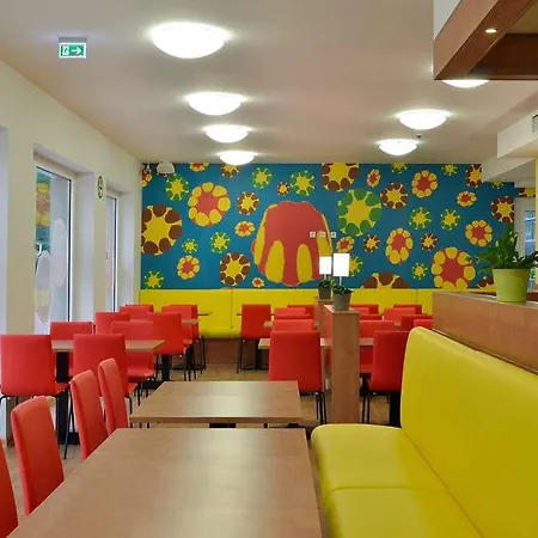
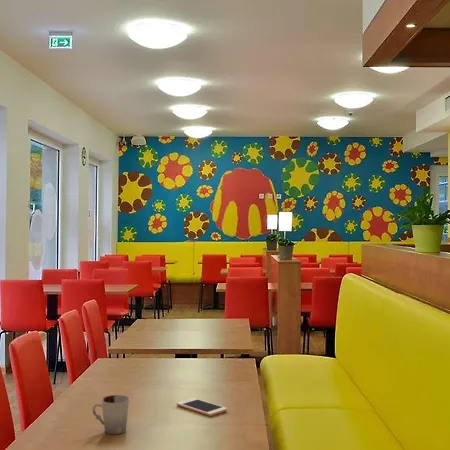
+ cell phone (201, 406)
+ cup (110, 414)
